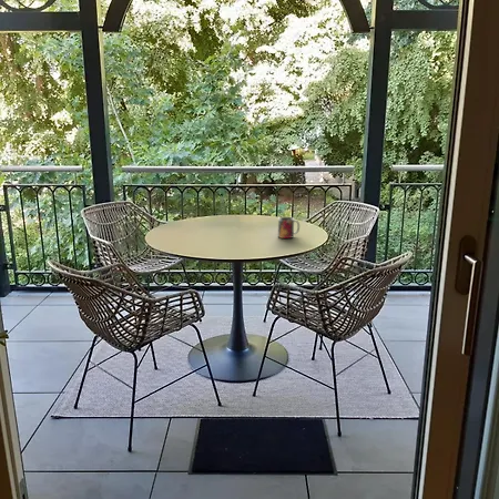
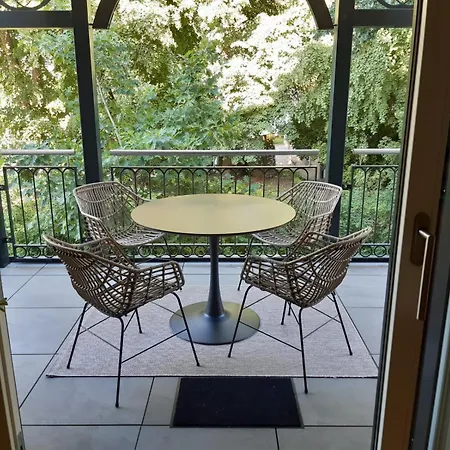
- mug (288, 227)
